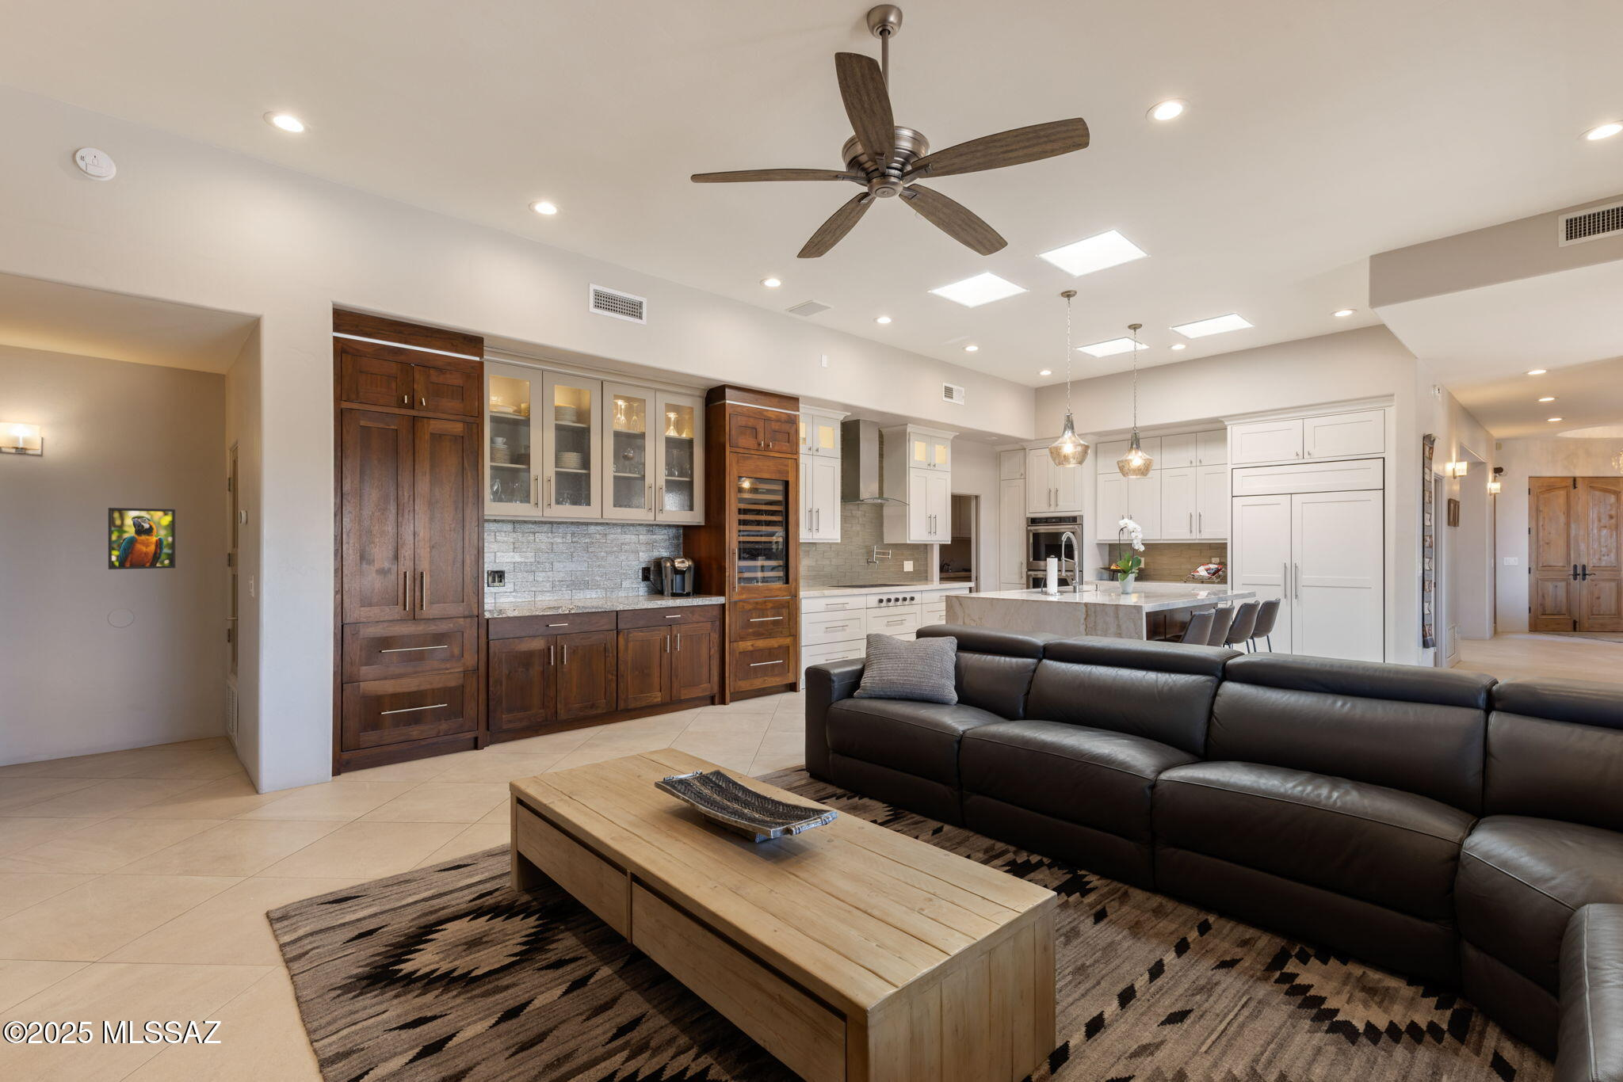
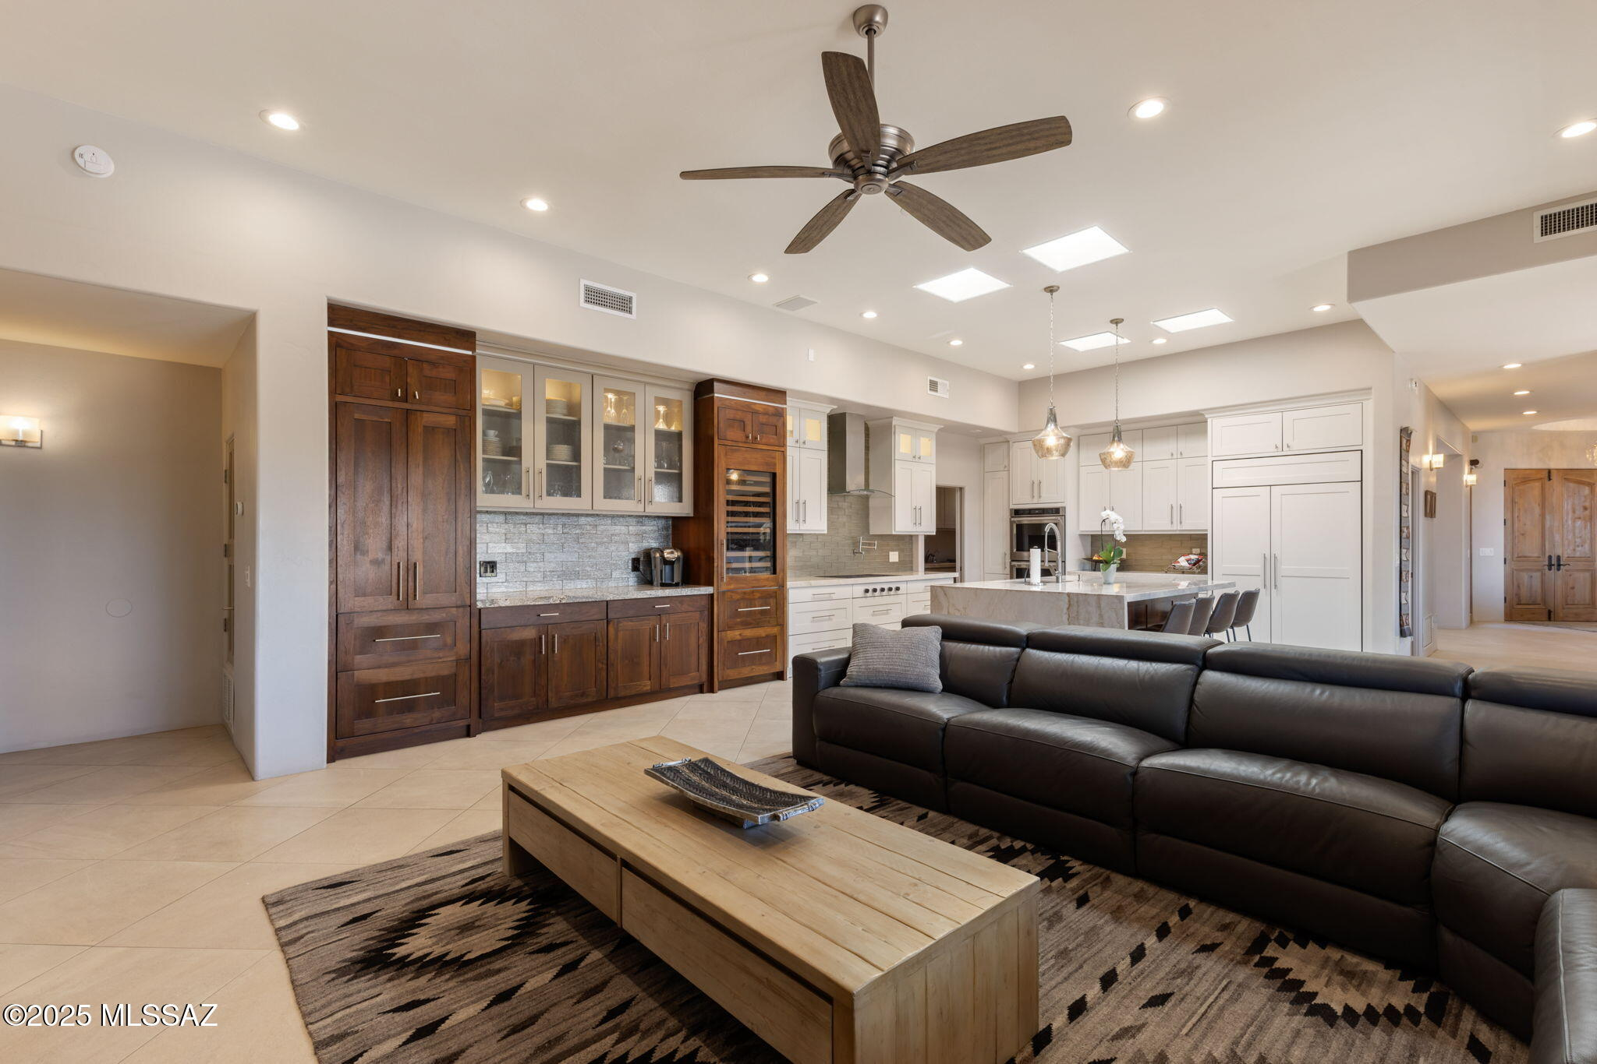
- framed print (142, 537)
